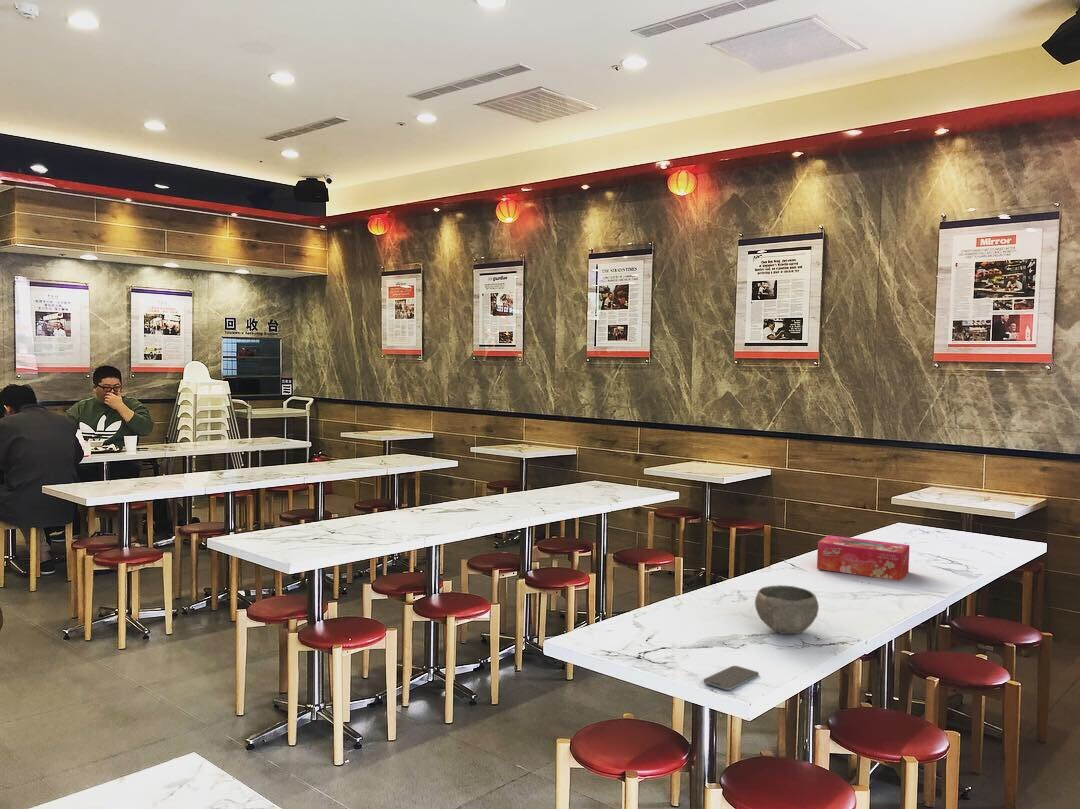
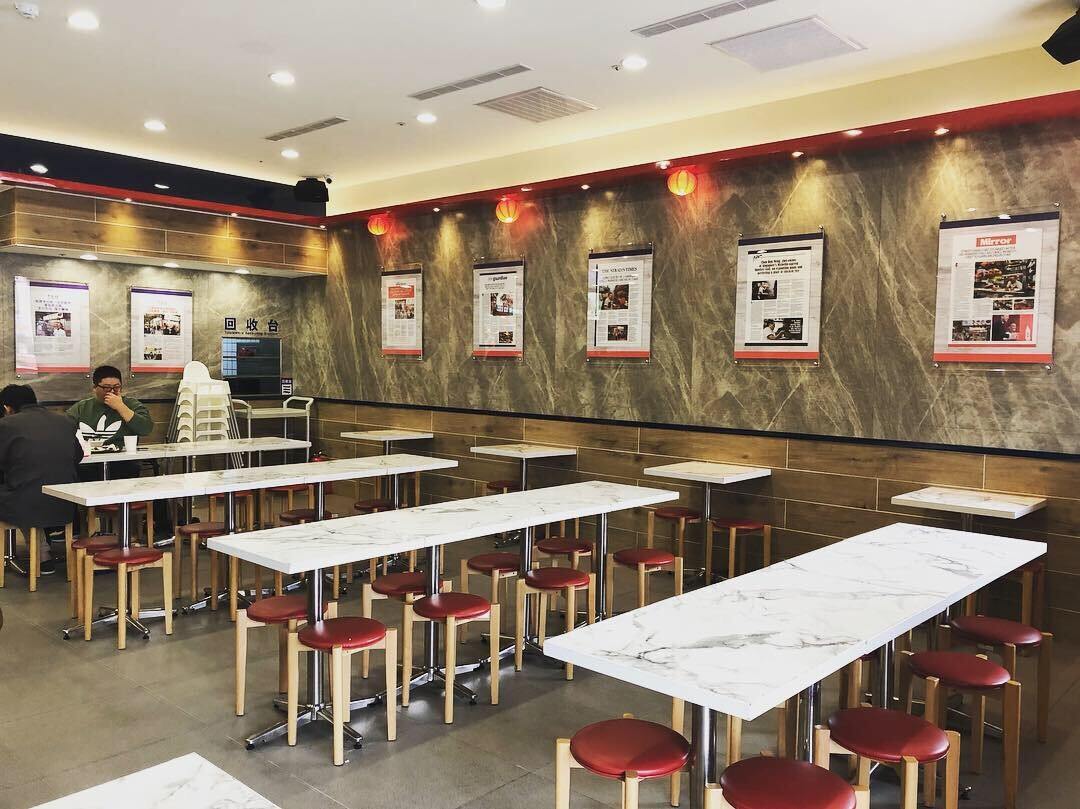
- smartphone (731, 677)
- bowl (786, 611)
- tissue box (863, 556)
